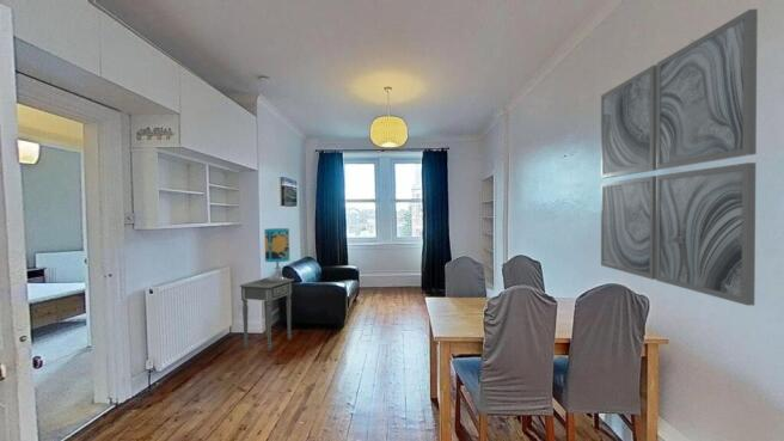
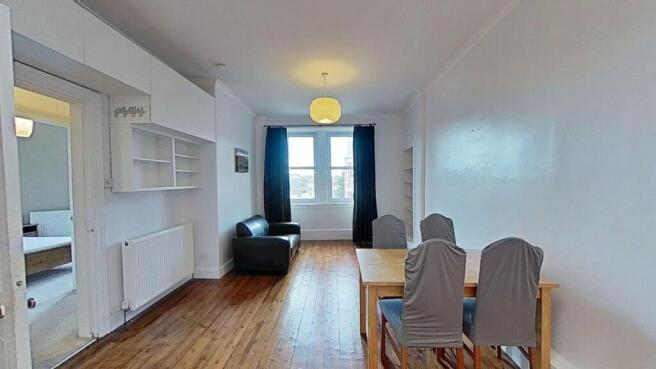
- table lamp (272, 255)
- wall art (655, 170)
- side table (268, 312)
